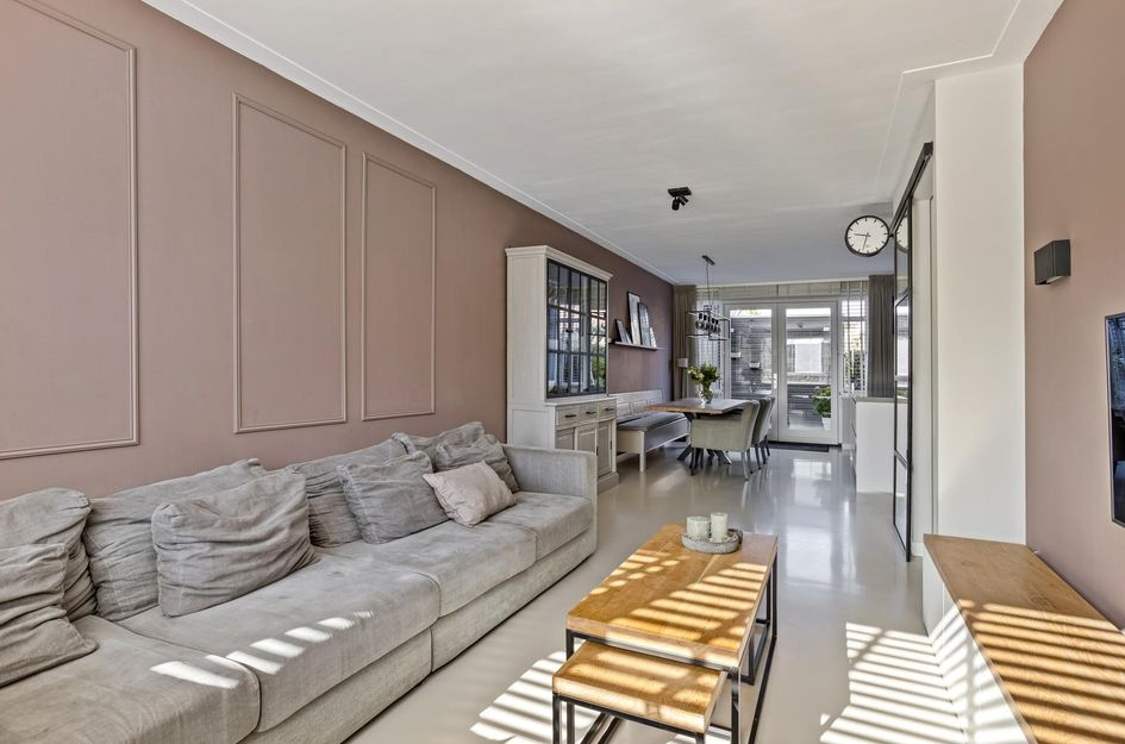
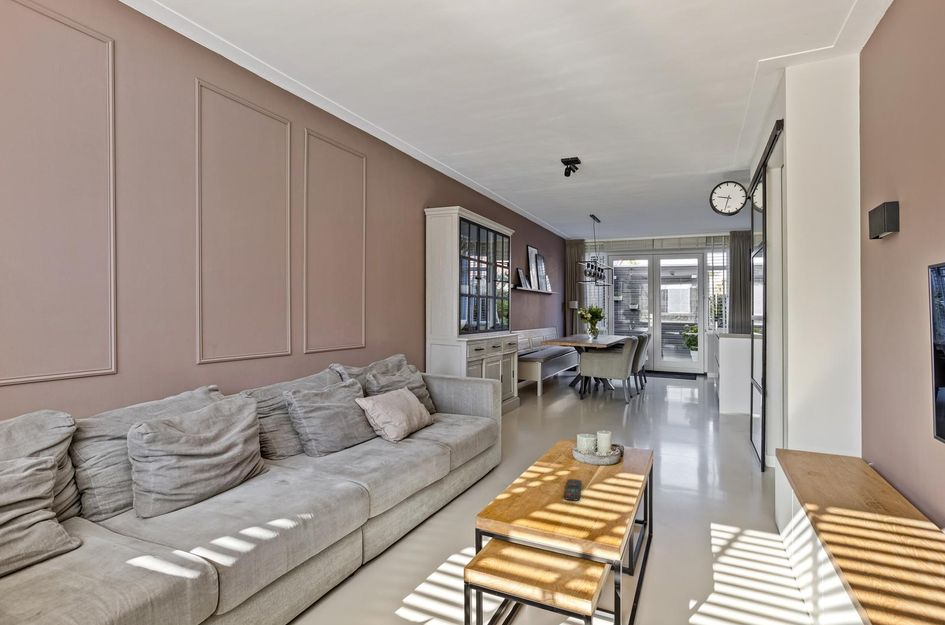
+ remote control (573, 489)
